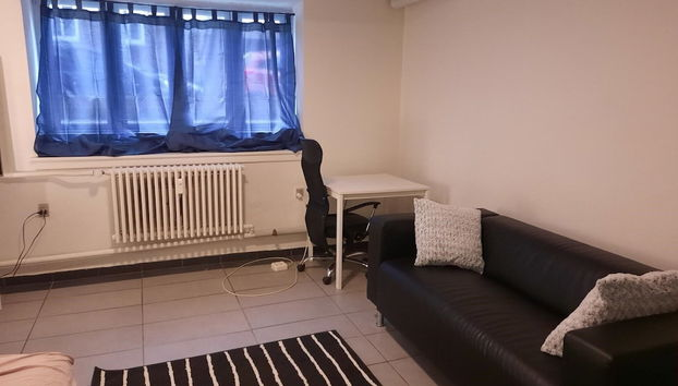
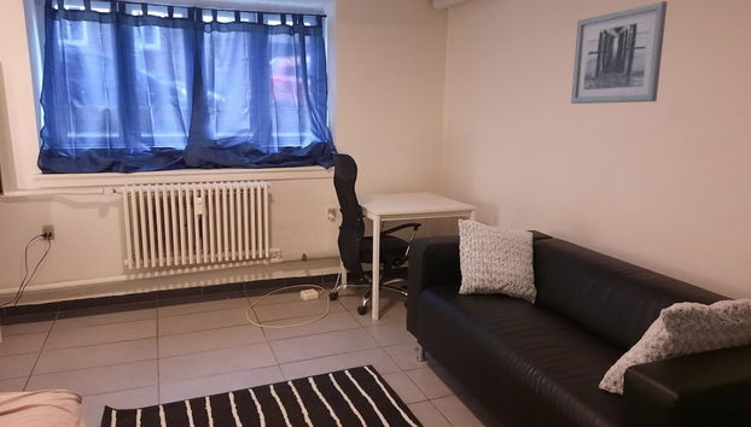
+ wall art (613, 58)
